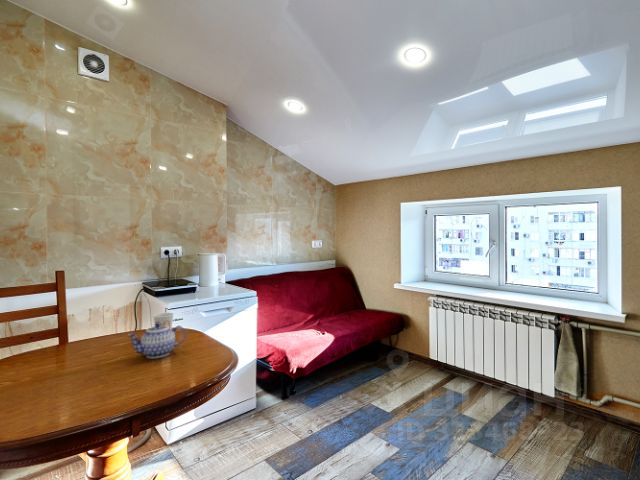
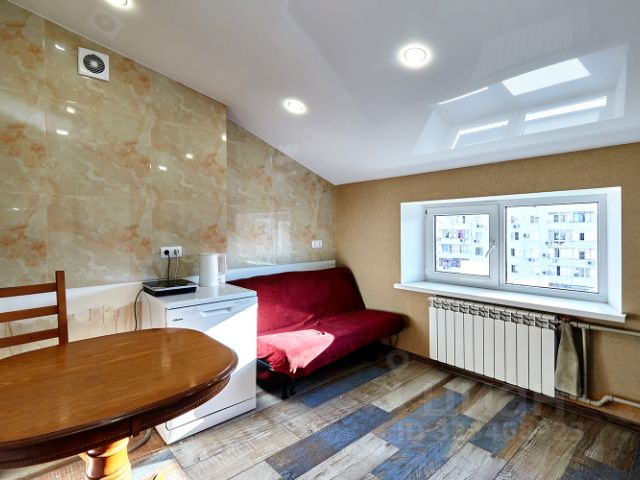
- teapot (157, 338)
- cup (163, 325)
